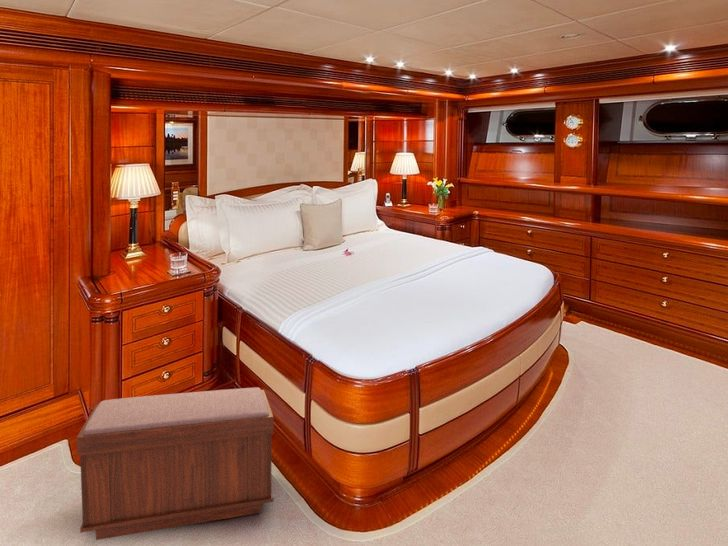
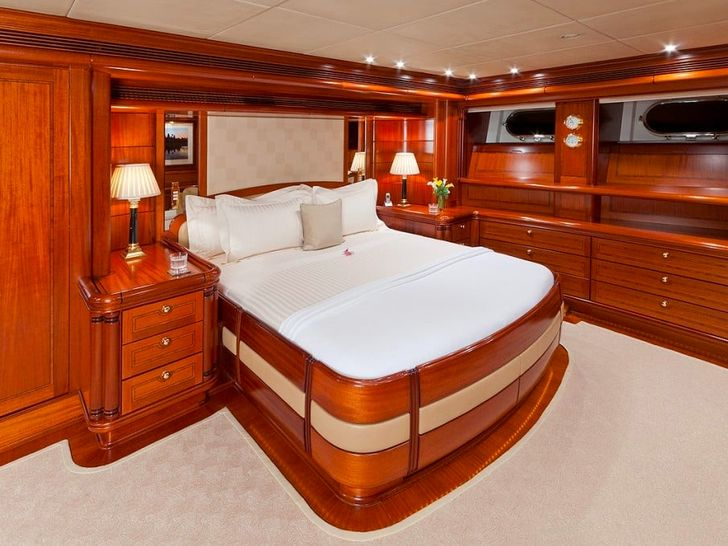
- bench (183, 454)
